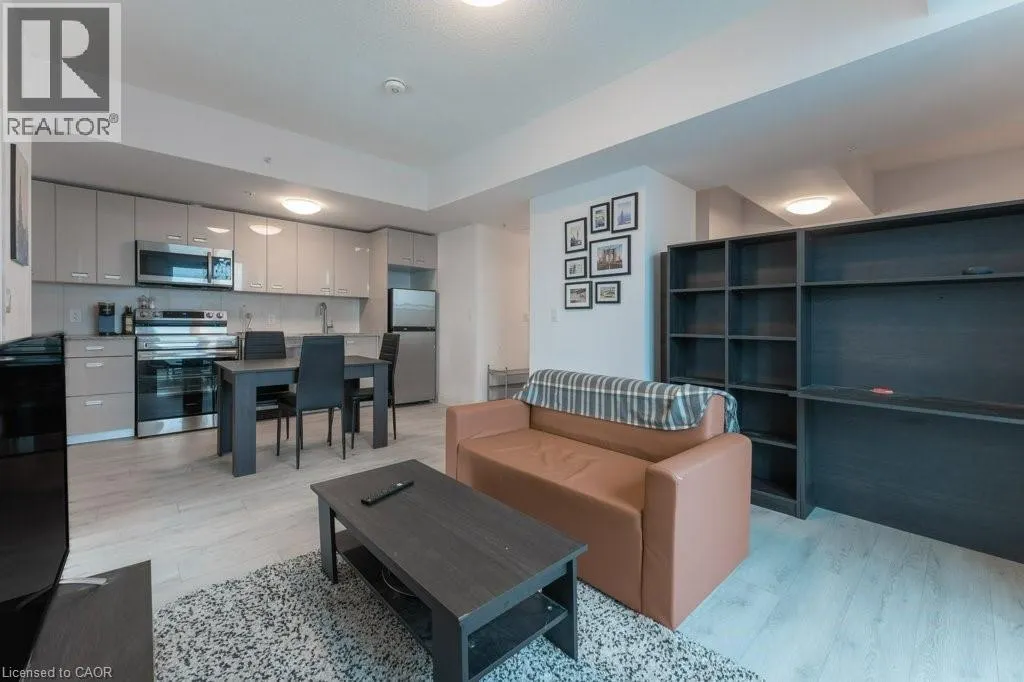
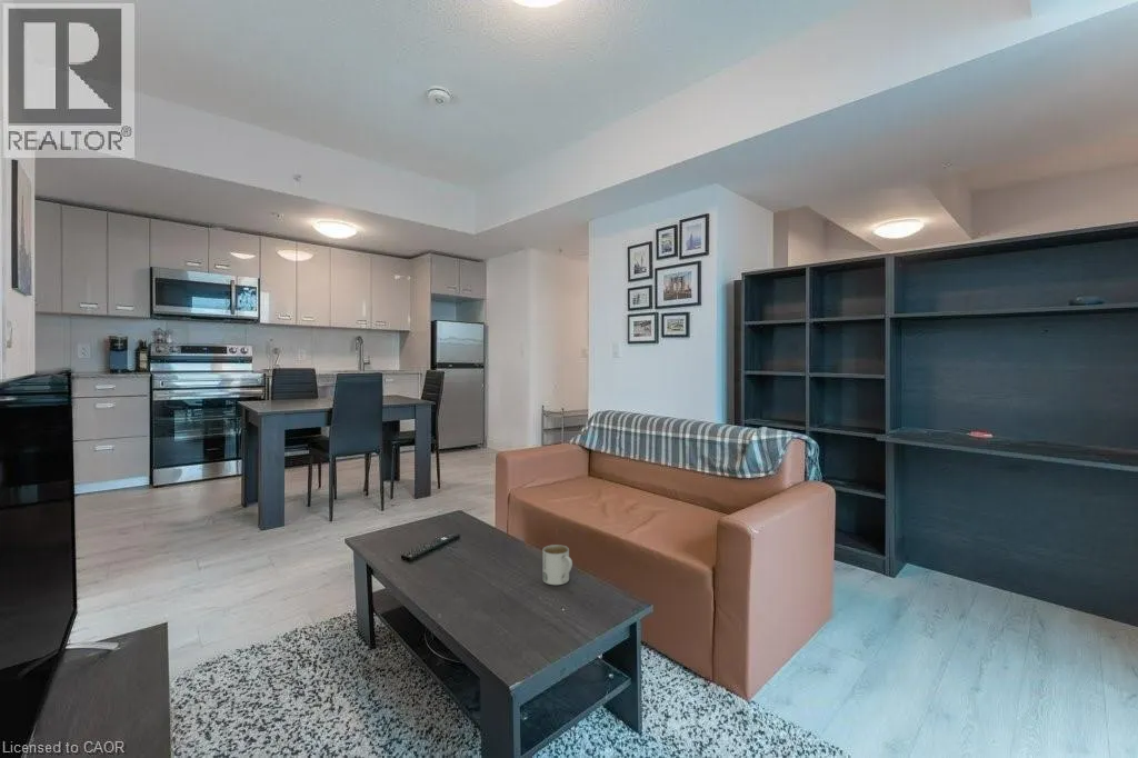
+ mug (559, 566)
